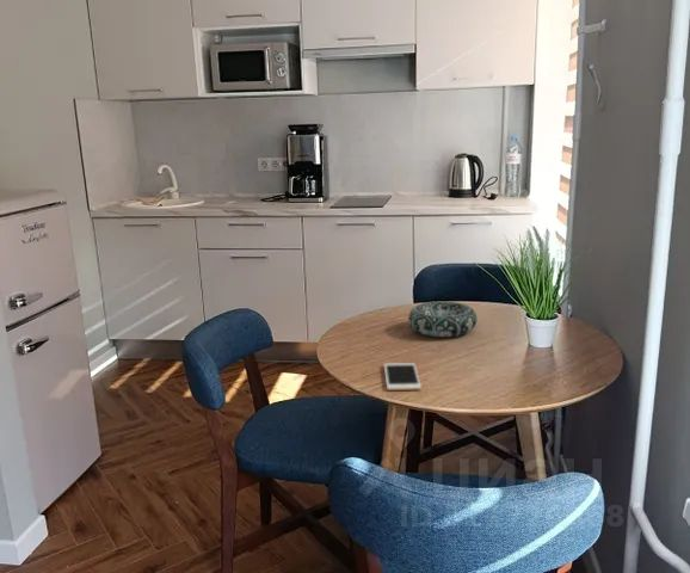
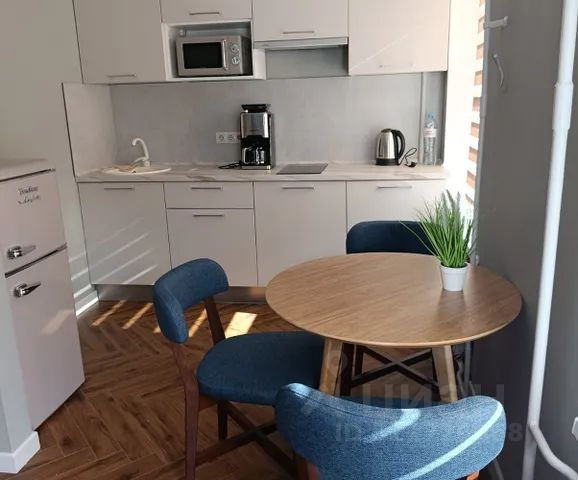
- decorative bowl (442, 319)
- cell phone (401, 375)
